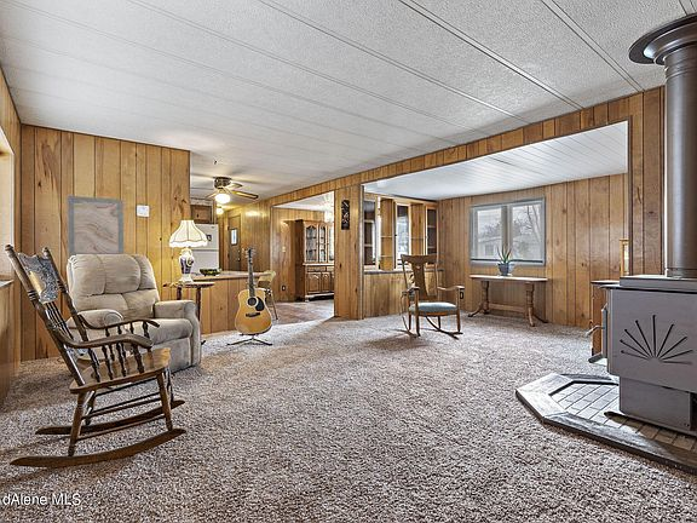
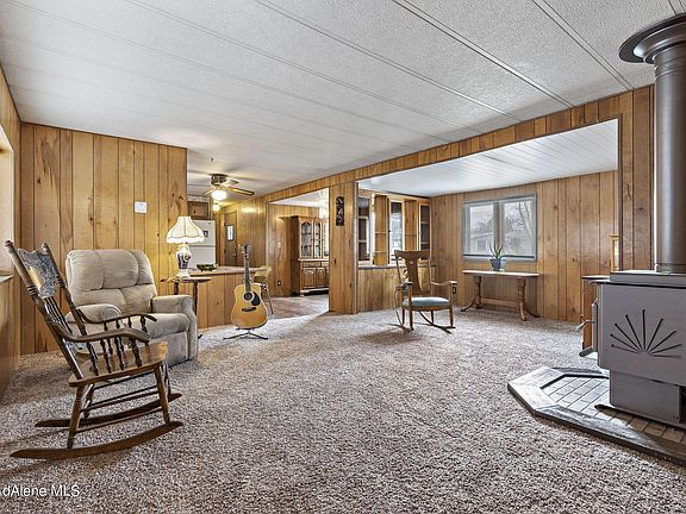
- wall art (96, 228)
